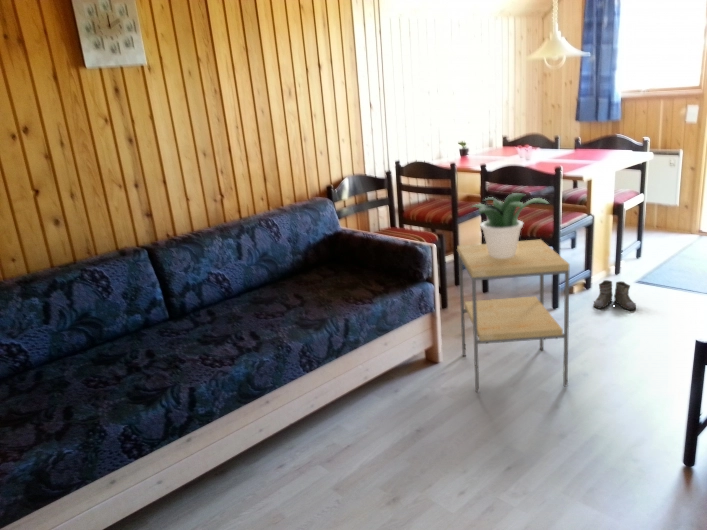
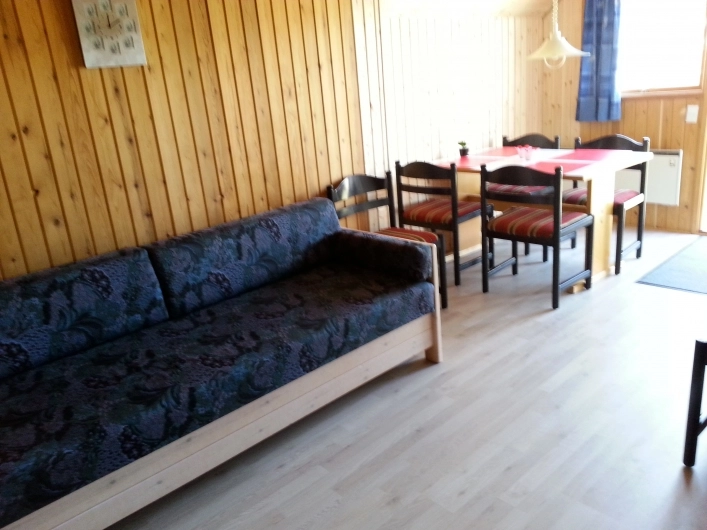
- side table (509, 312)
- boots (612, 294)
- potted plant (508, 225)
